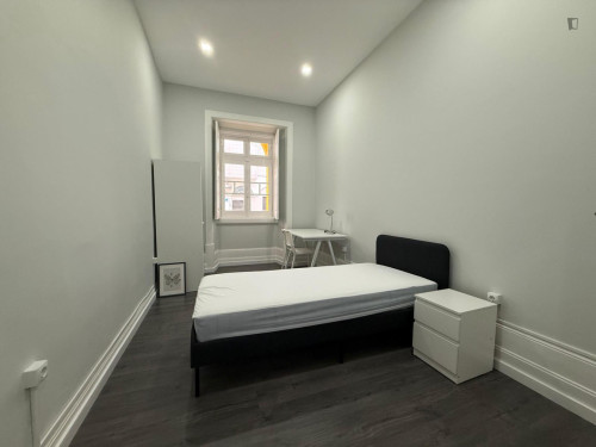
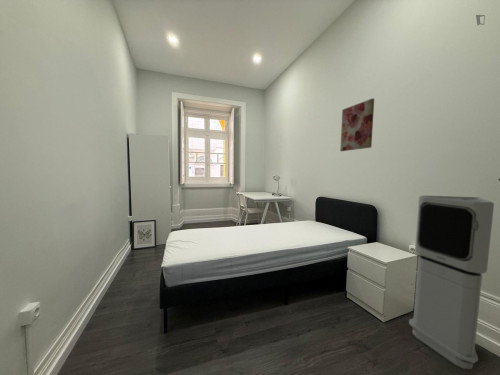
+ air purifier (455, 272)
+ wall art (355, 127)
